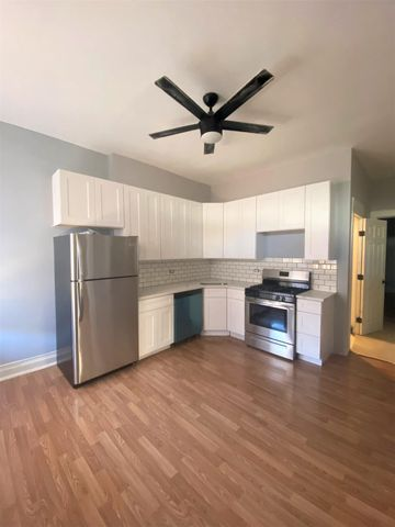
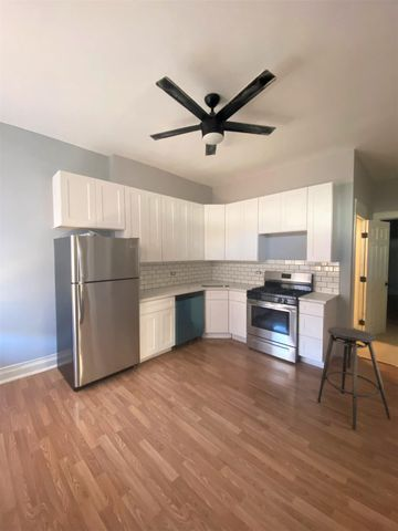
+ stool (353, 371)
